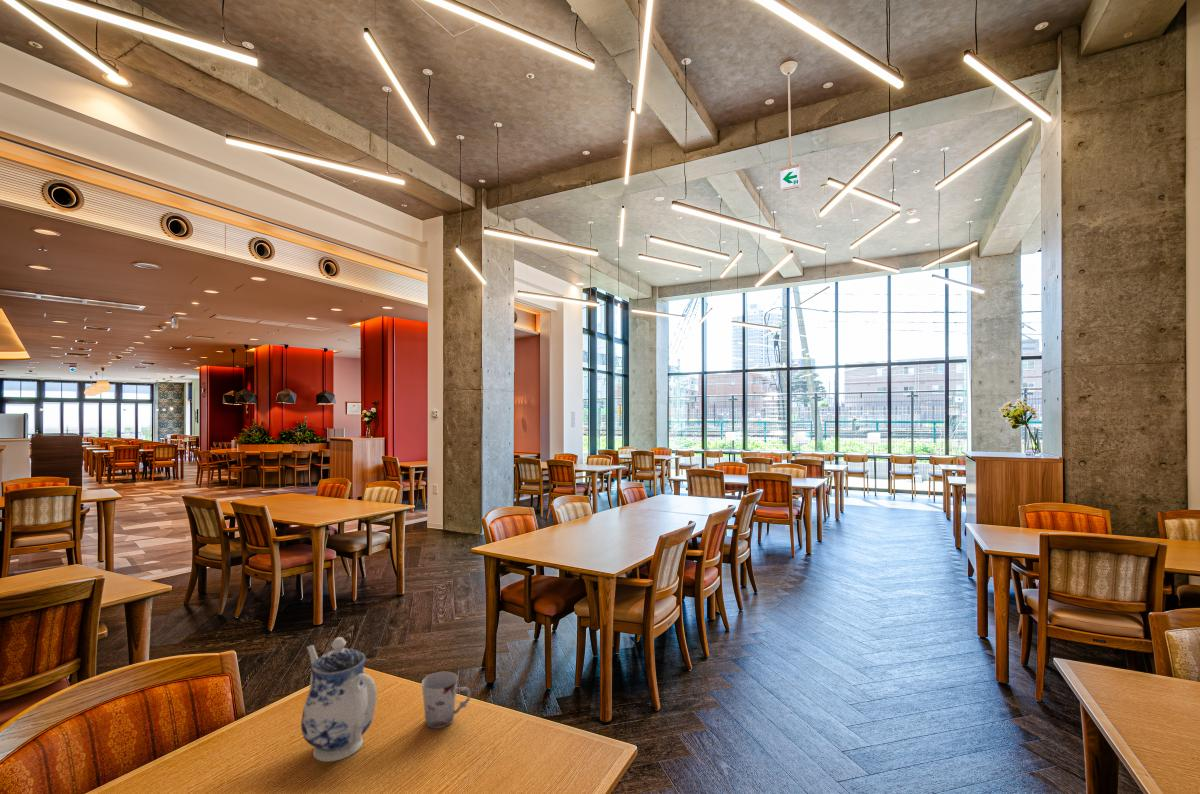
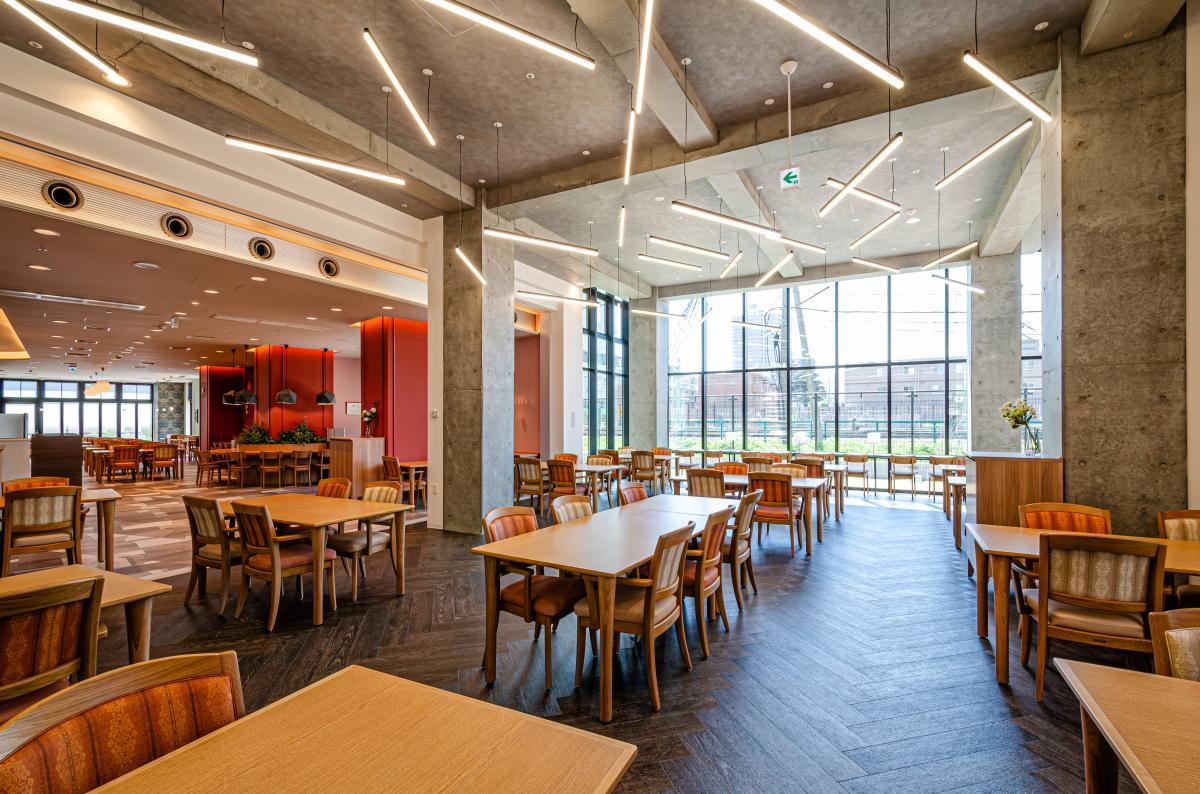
- teapot (338, 692)
- cup (446, 700)
